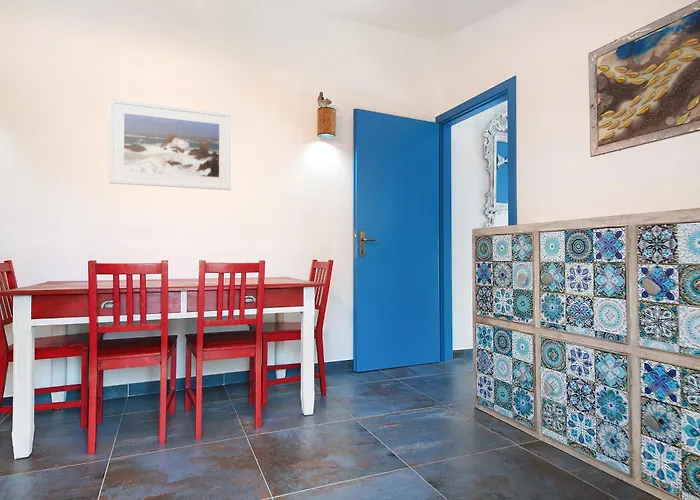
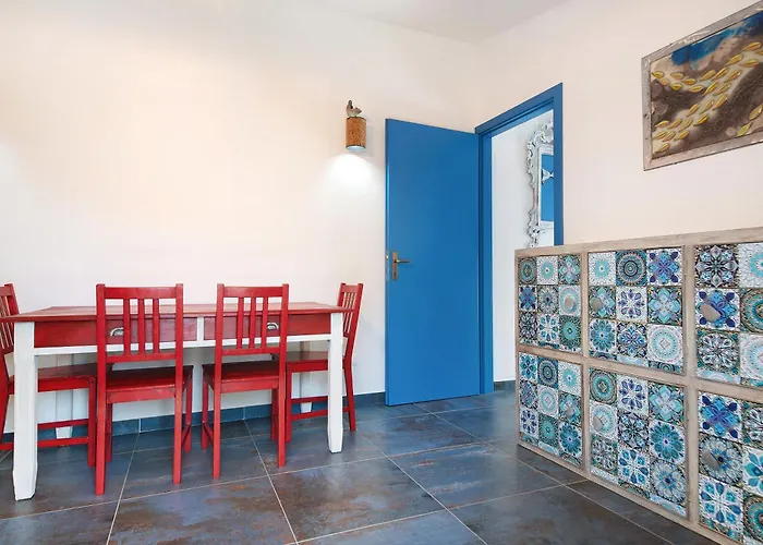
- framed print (173, 146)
